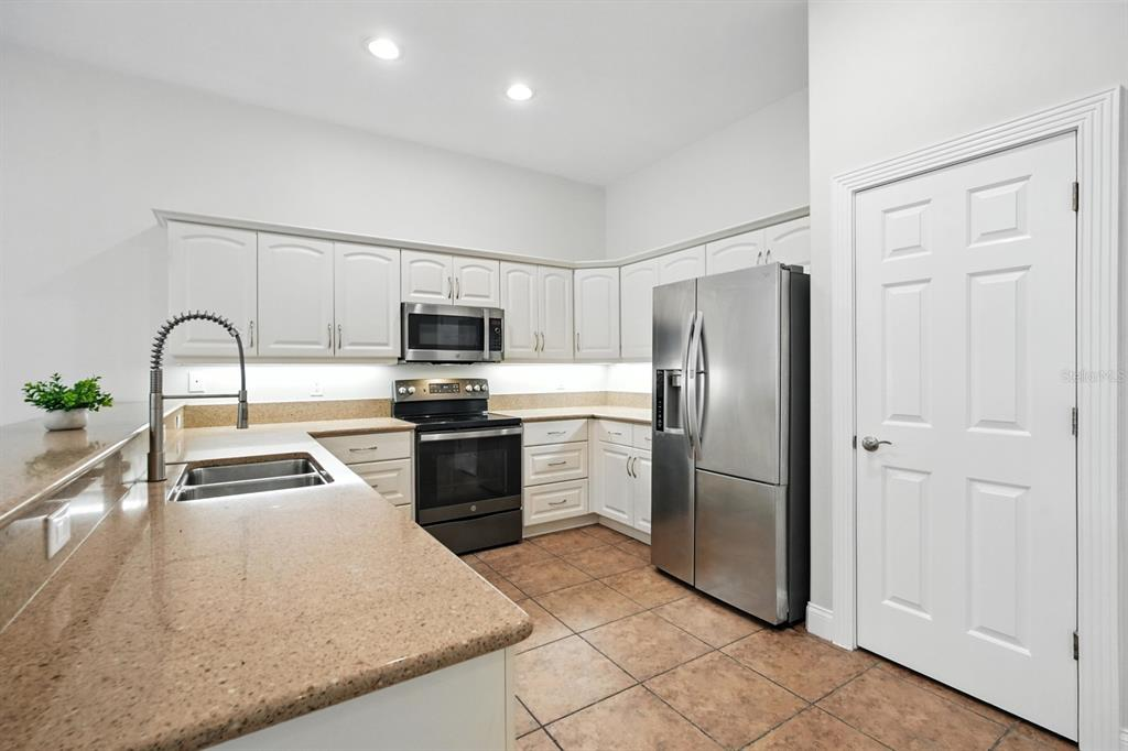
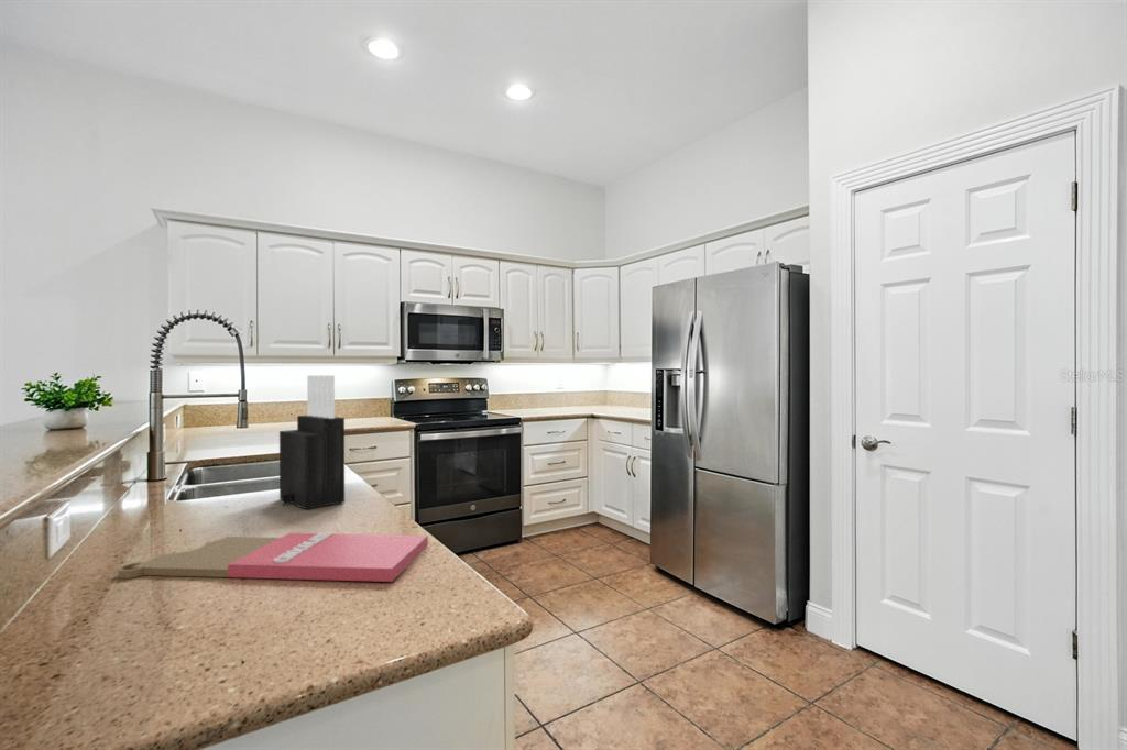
+ cutting board (282, 553)
+ knife block (307, 438)
